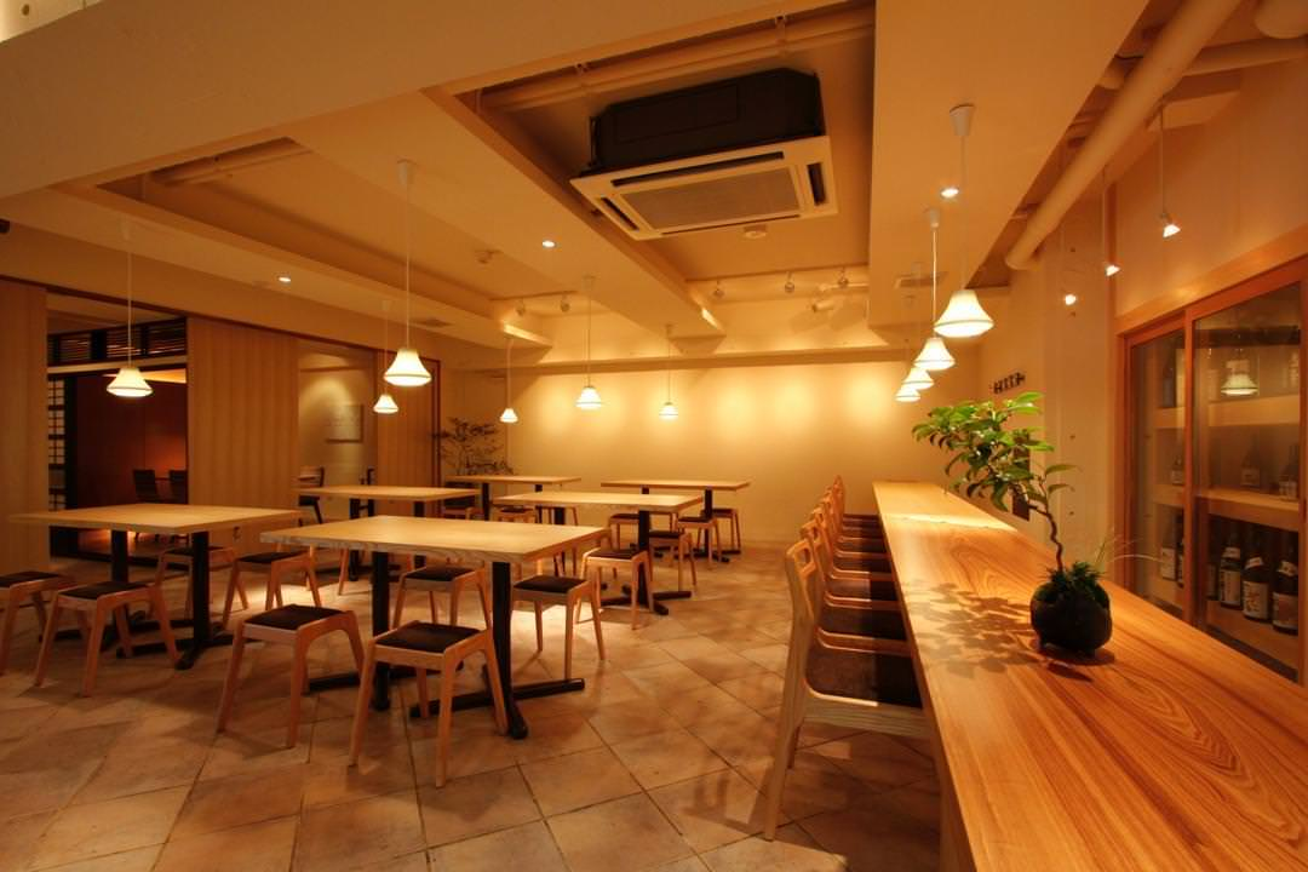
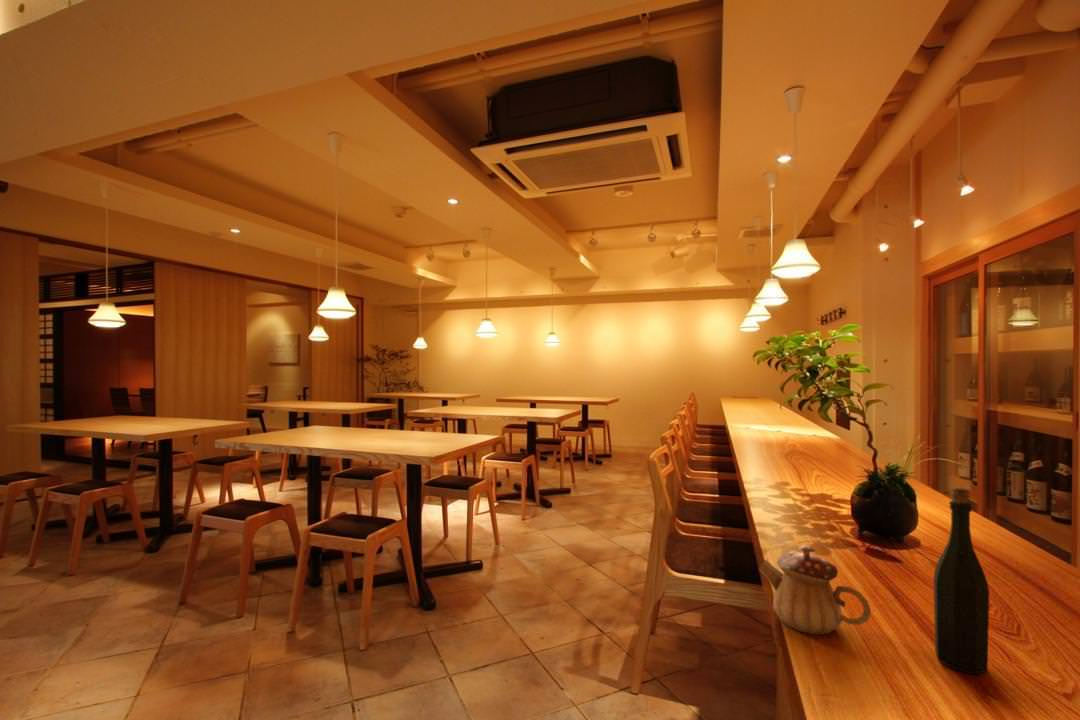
+ bottle (960, 575)
+ teapot (811, 584)
